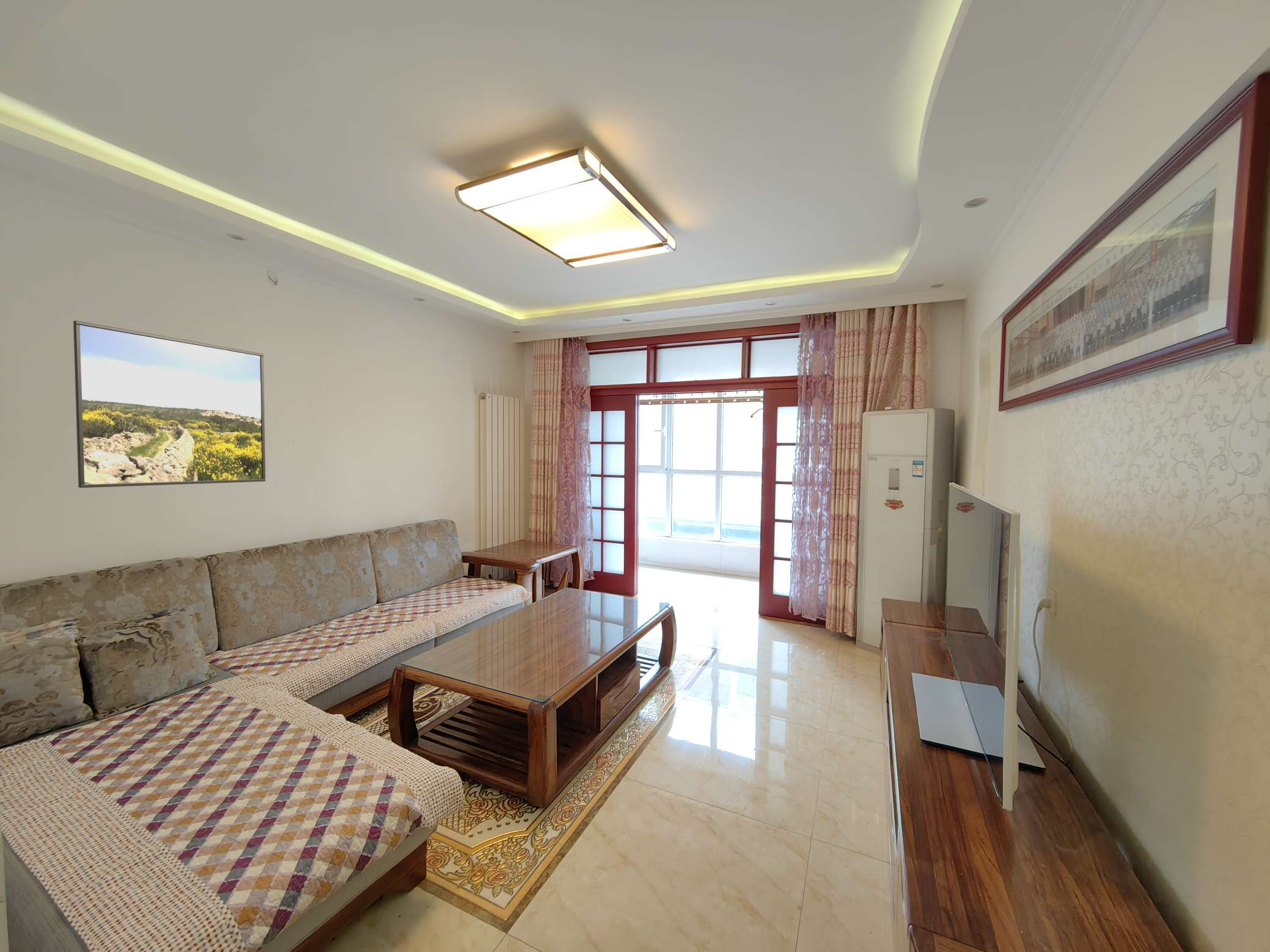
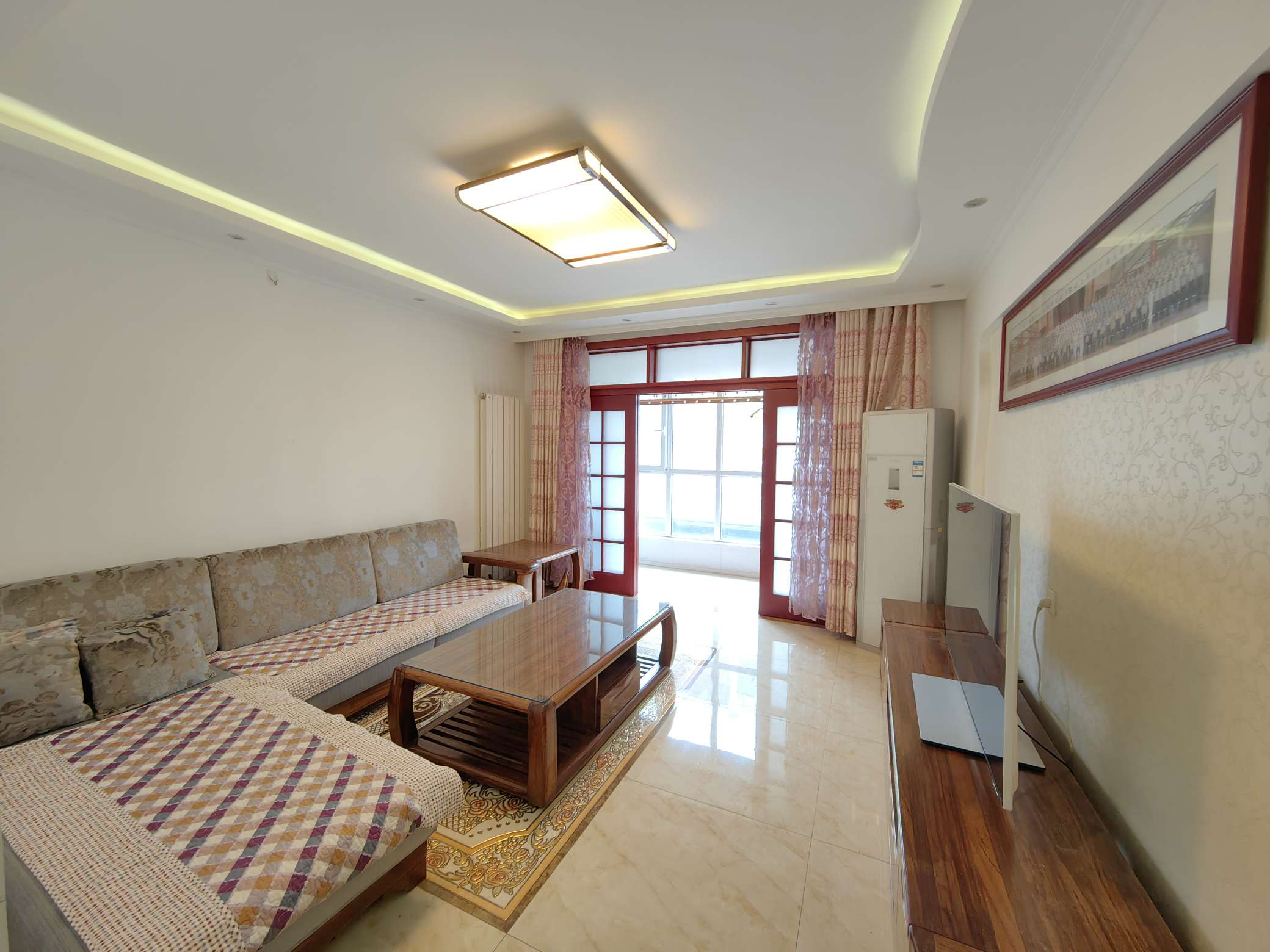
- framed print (183, 412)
